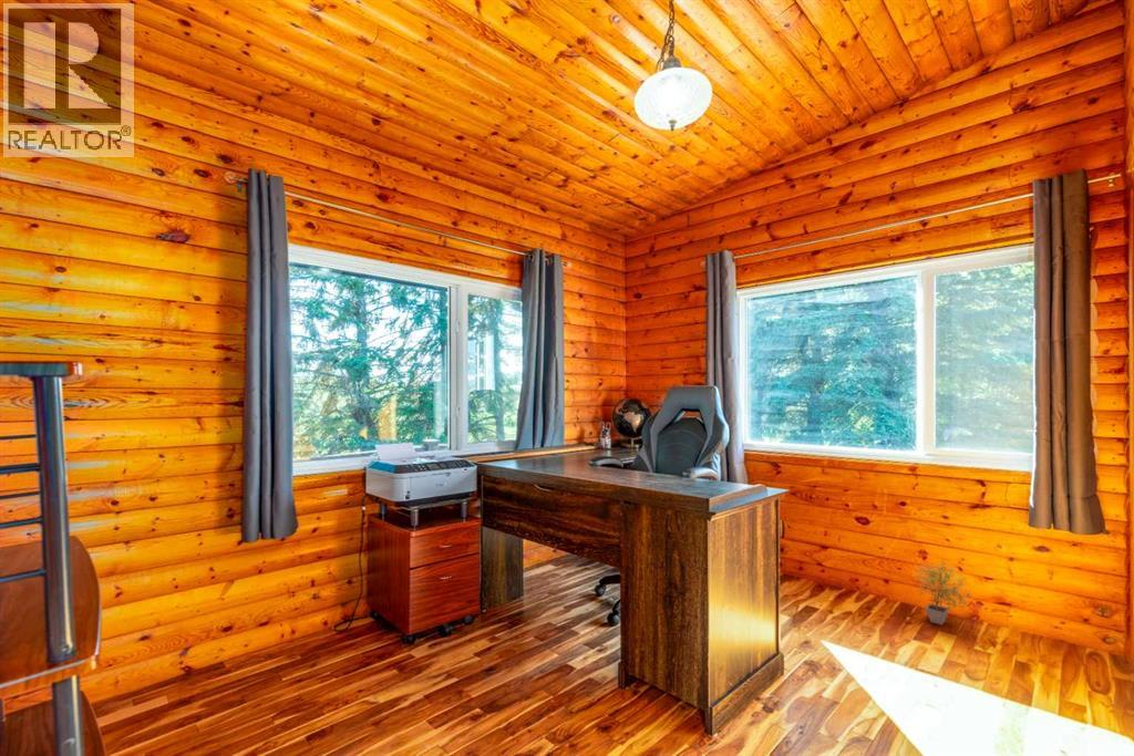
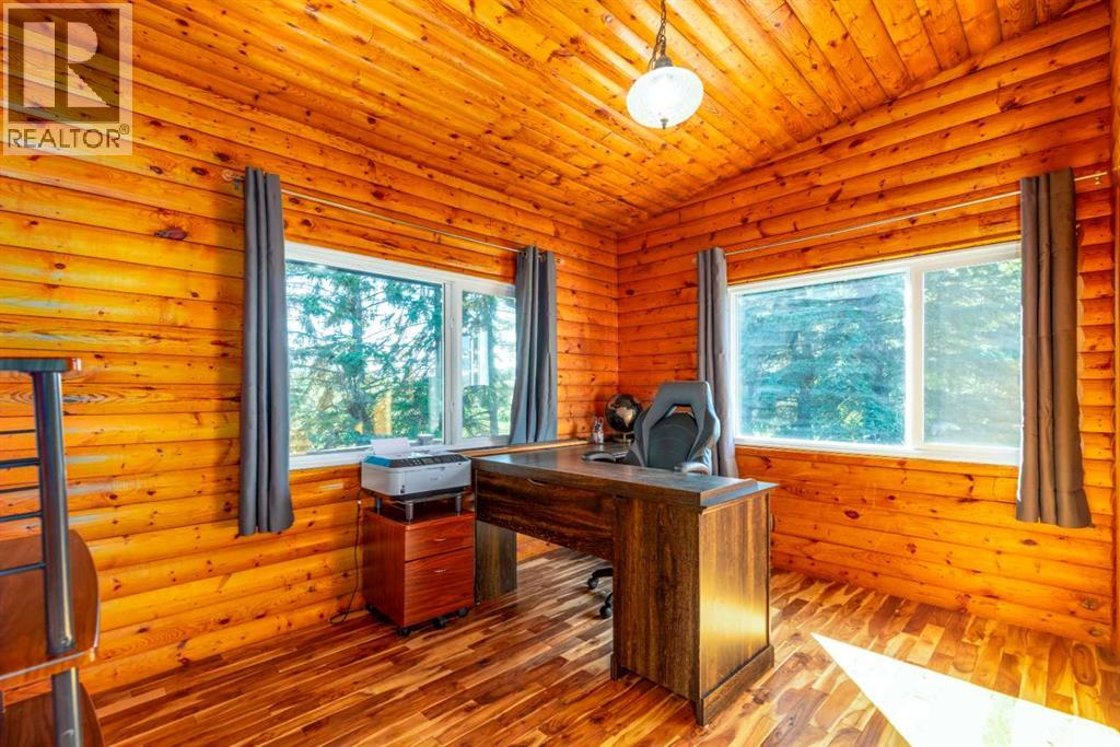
- potted plant (941, 589)
